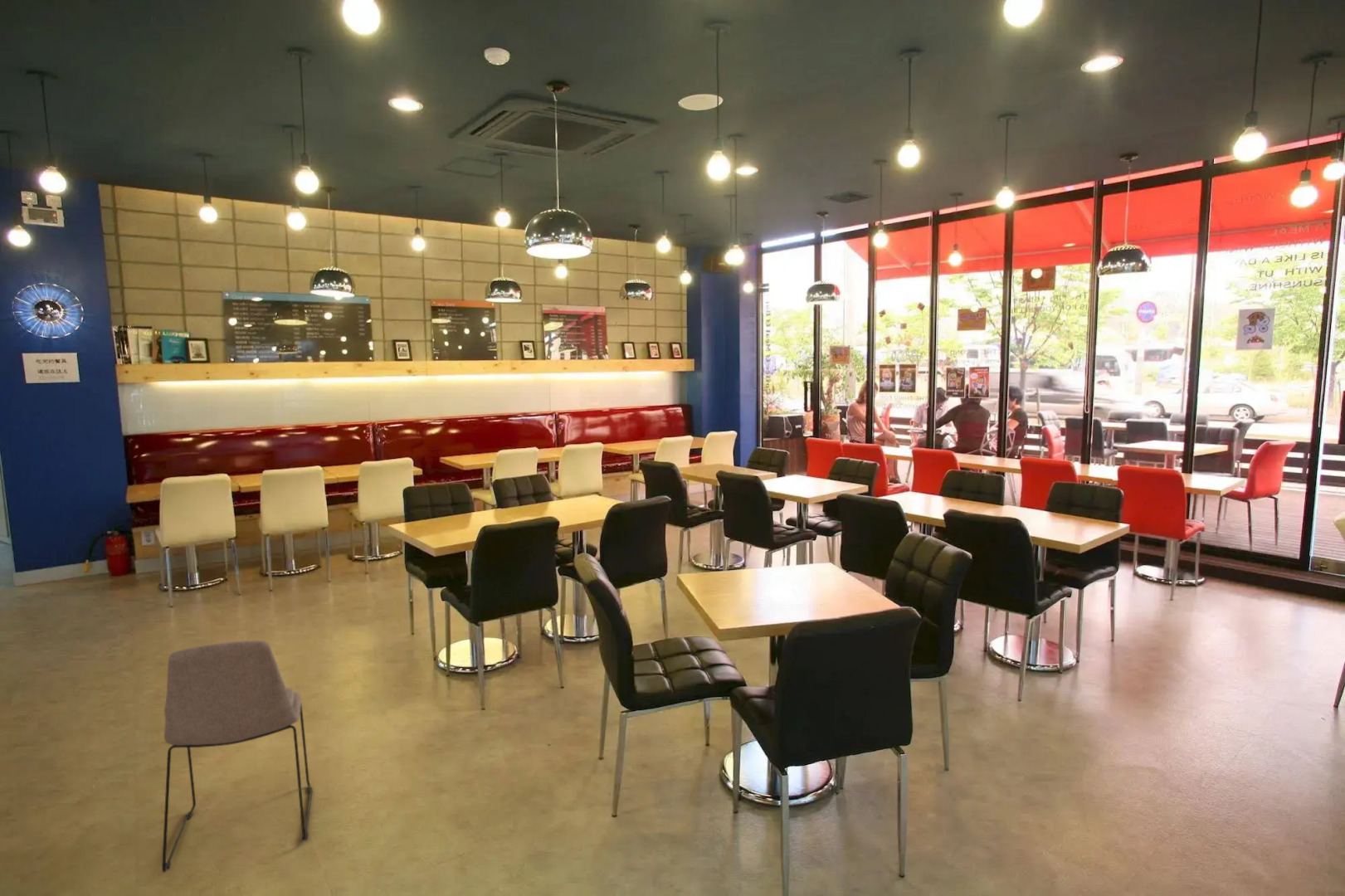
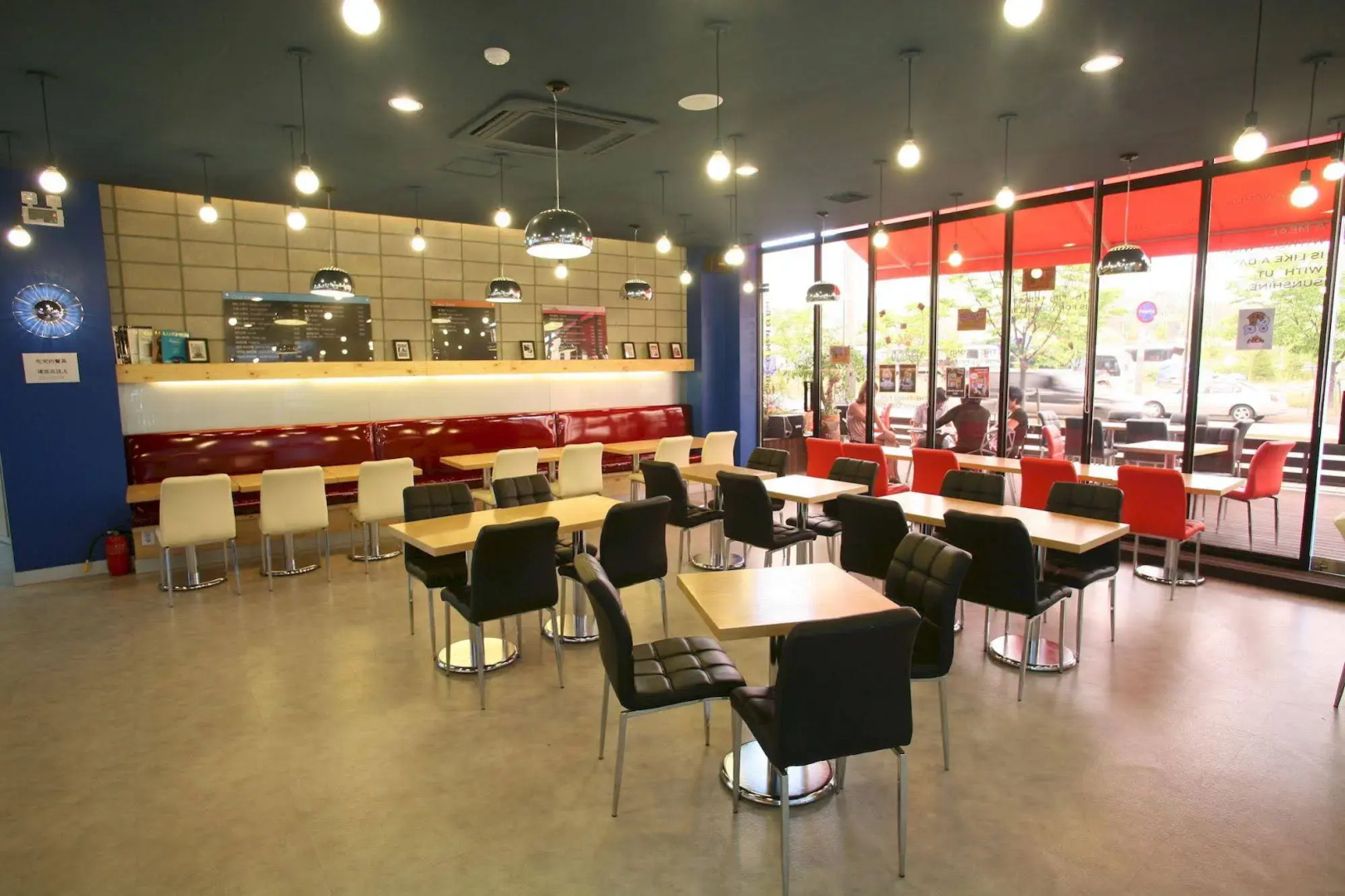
- chair (237, 728)
